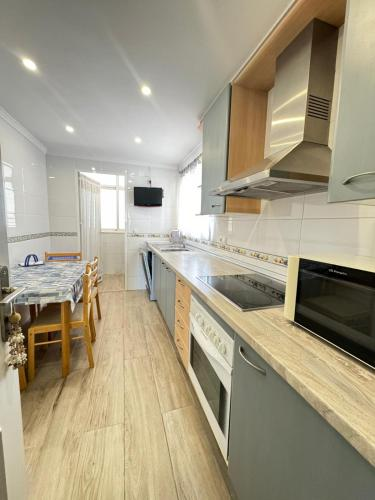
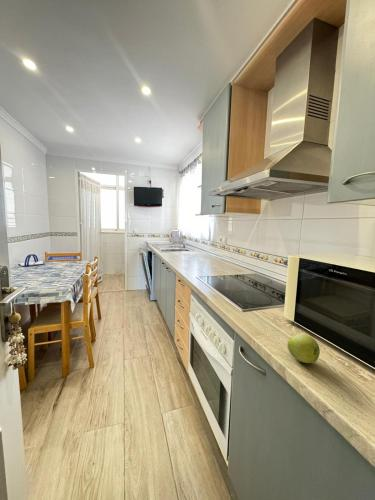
+ apple (303, 347)
